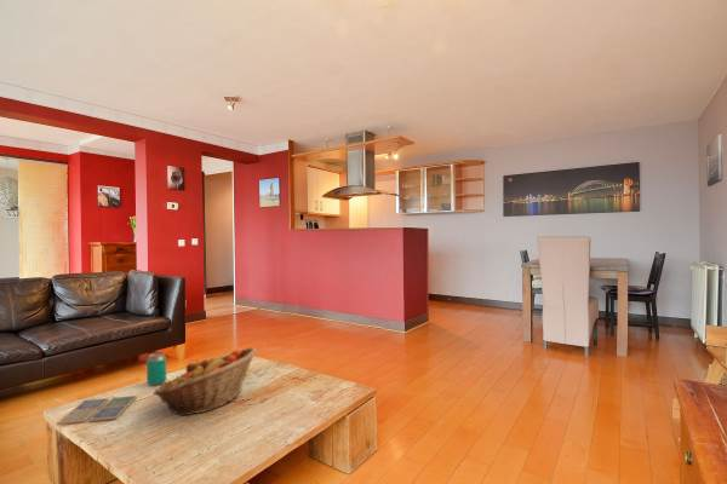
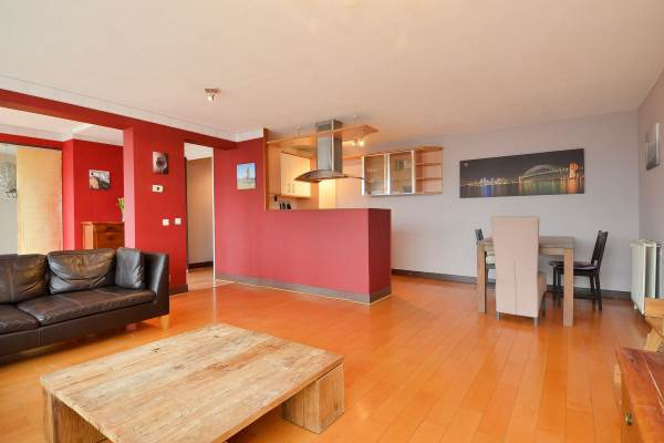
- drink coaster (99, 409)
- beverage can (156, 368)
- fruit basket (210, 376)
